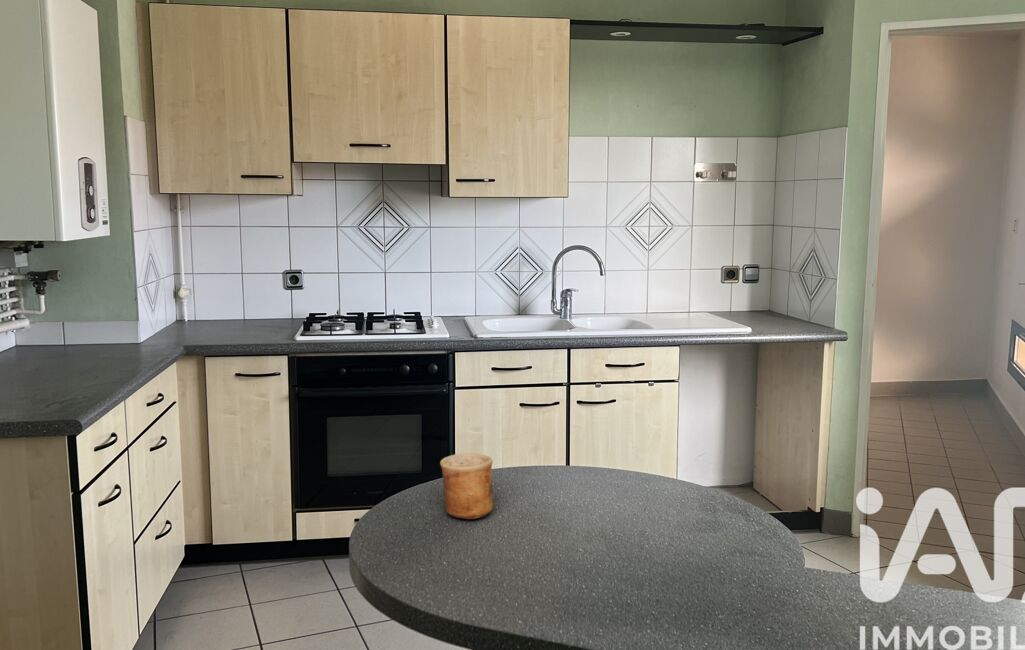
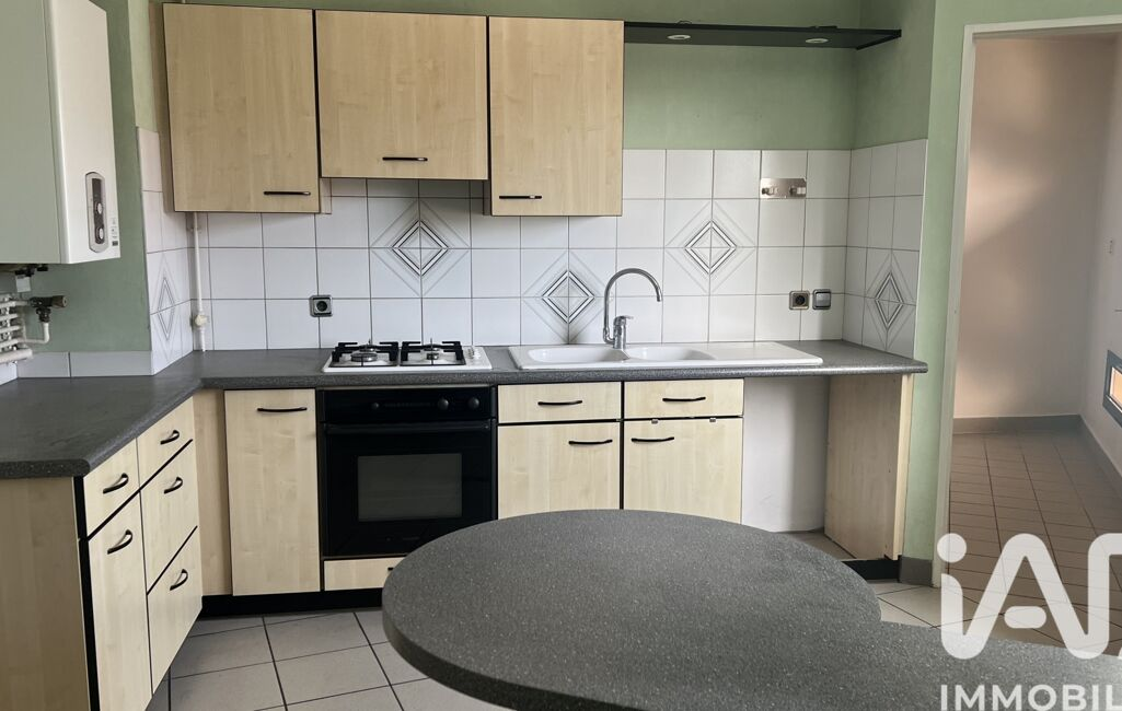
- cup (466, 486)
